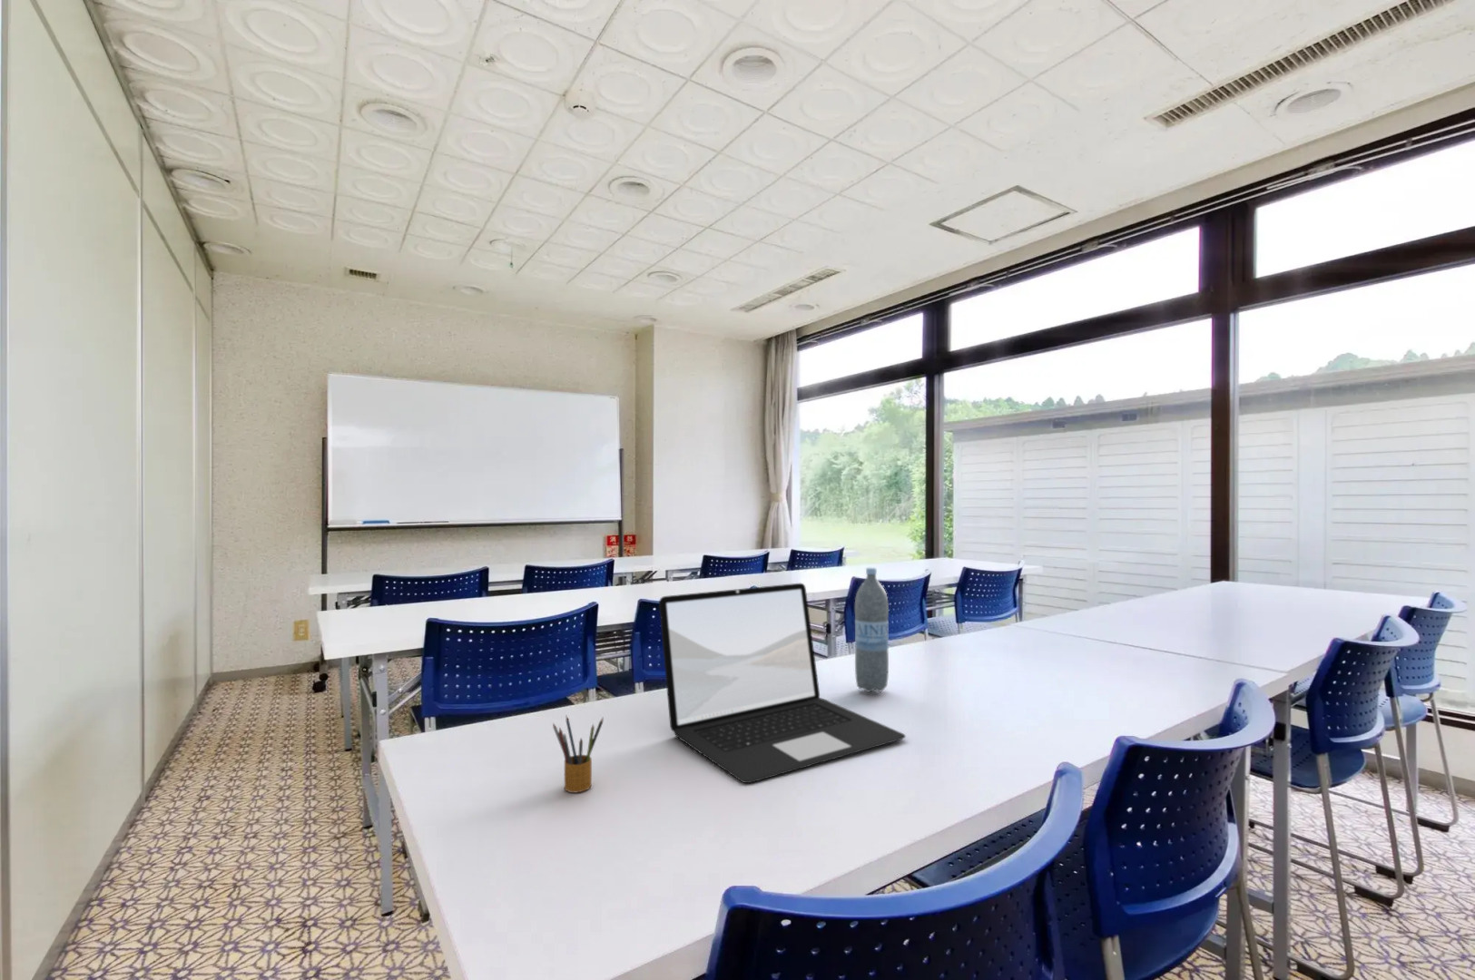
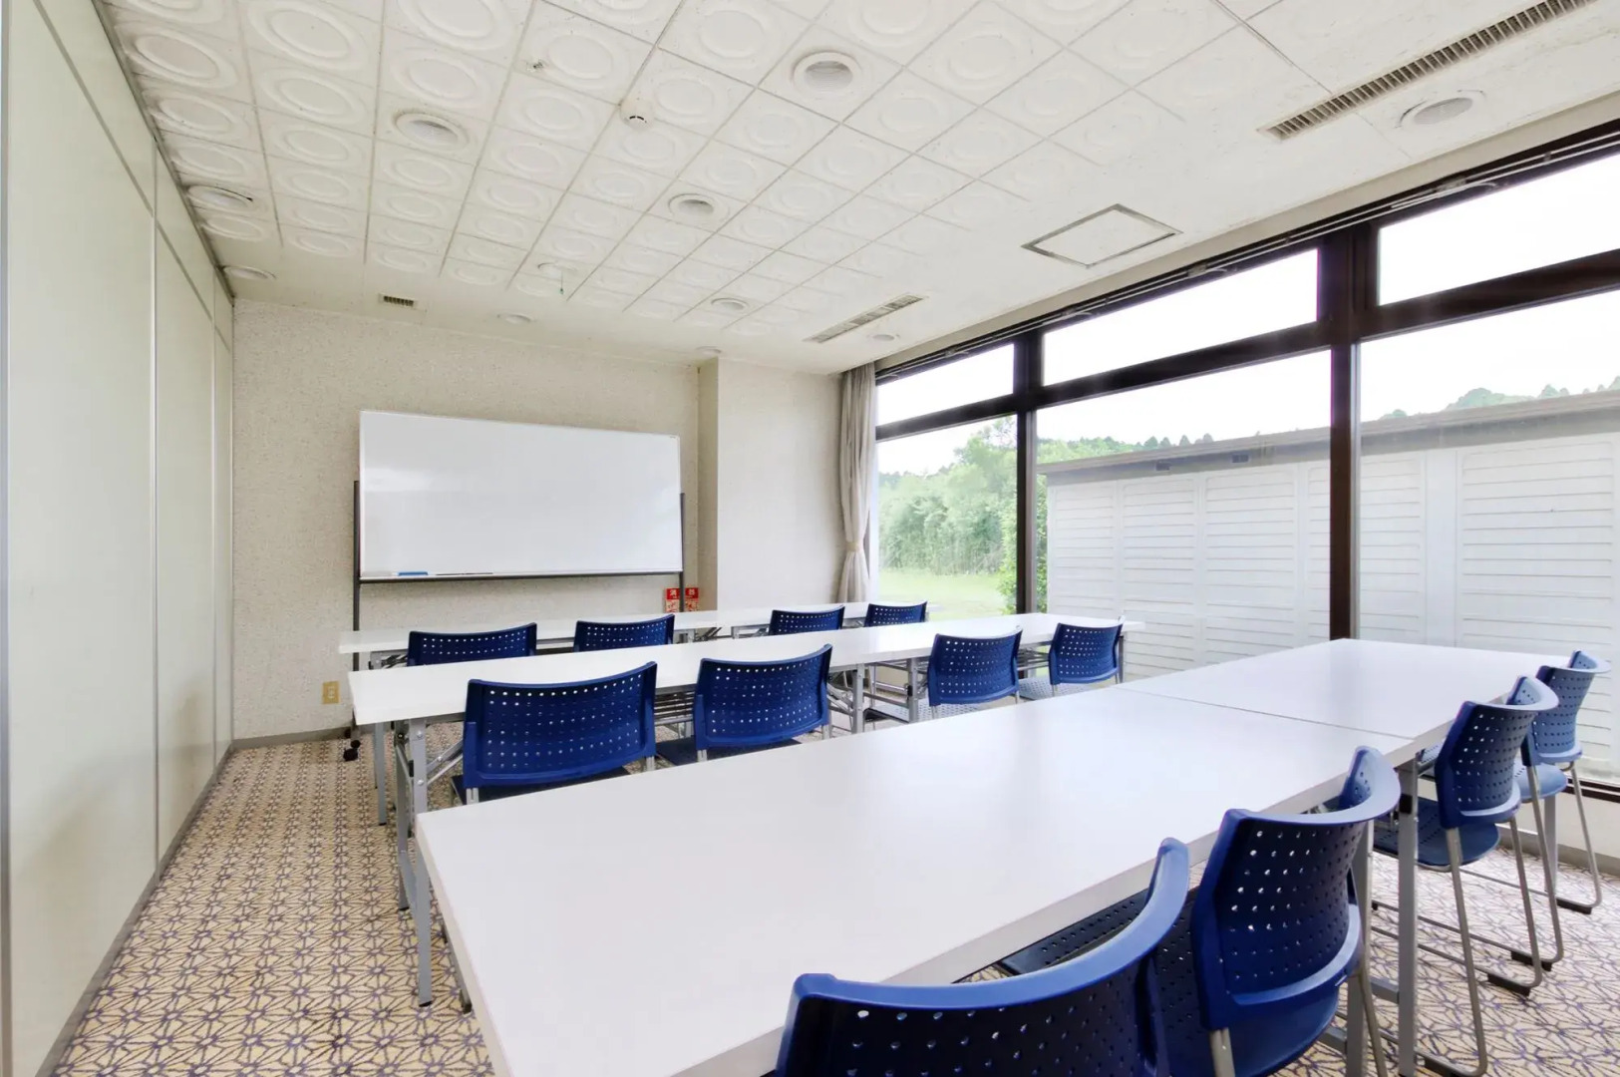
- pencil box (579, 752)
- water bottle (871, 629)
- laptop (780, 666)
